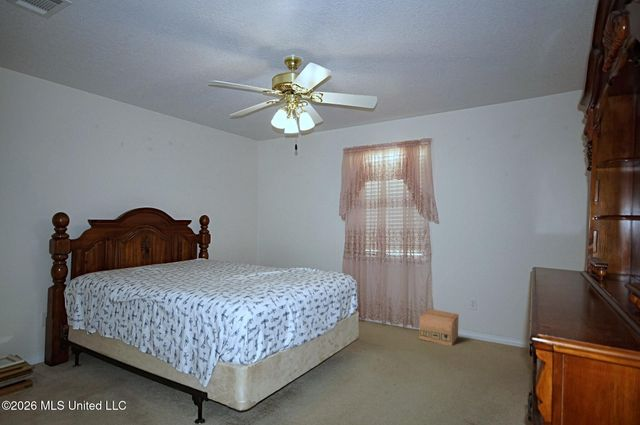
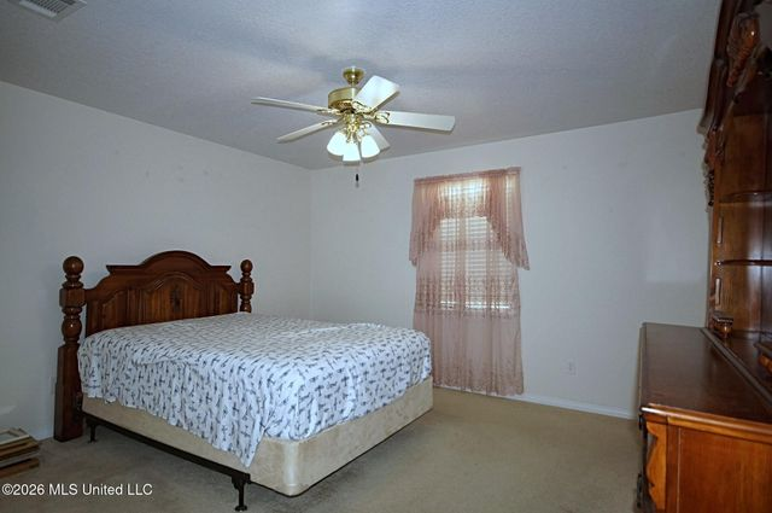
- cardboard box (439, 326)
